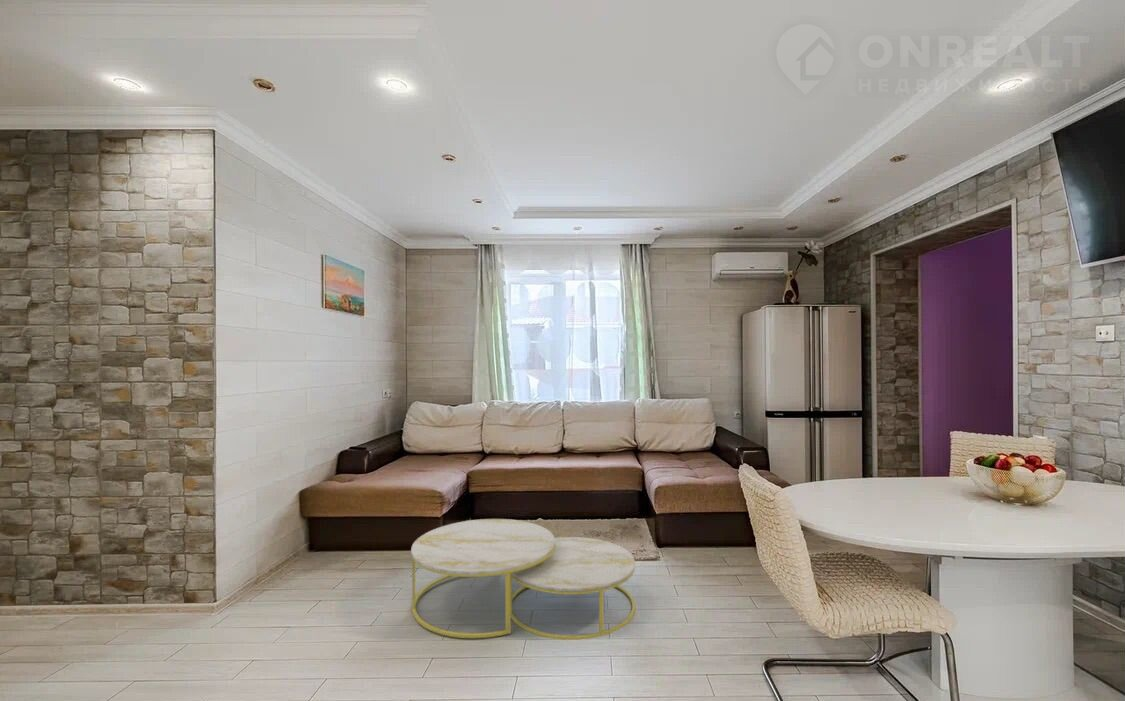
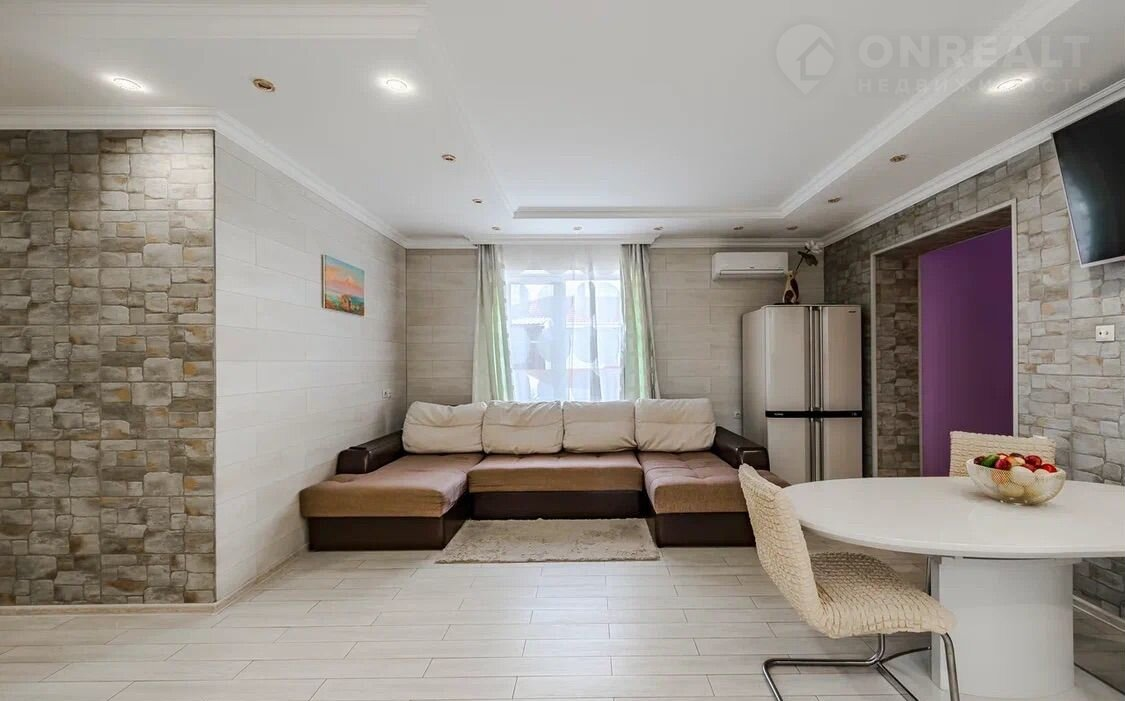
- coffee table (523, 573)
